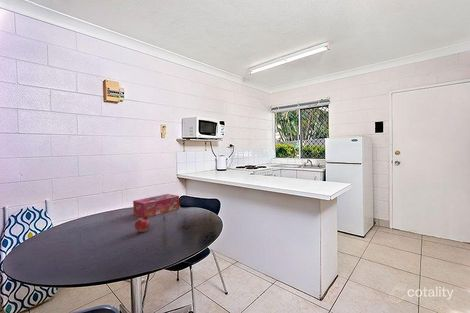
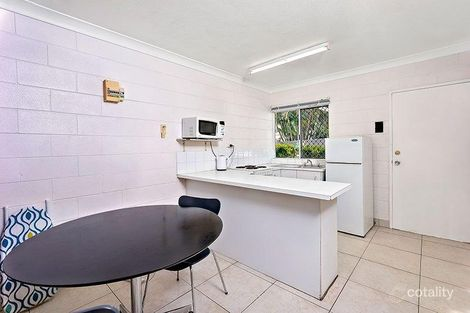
- fruit (142, 223)
- tissue box (157, 204)
